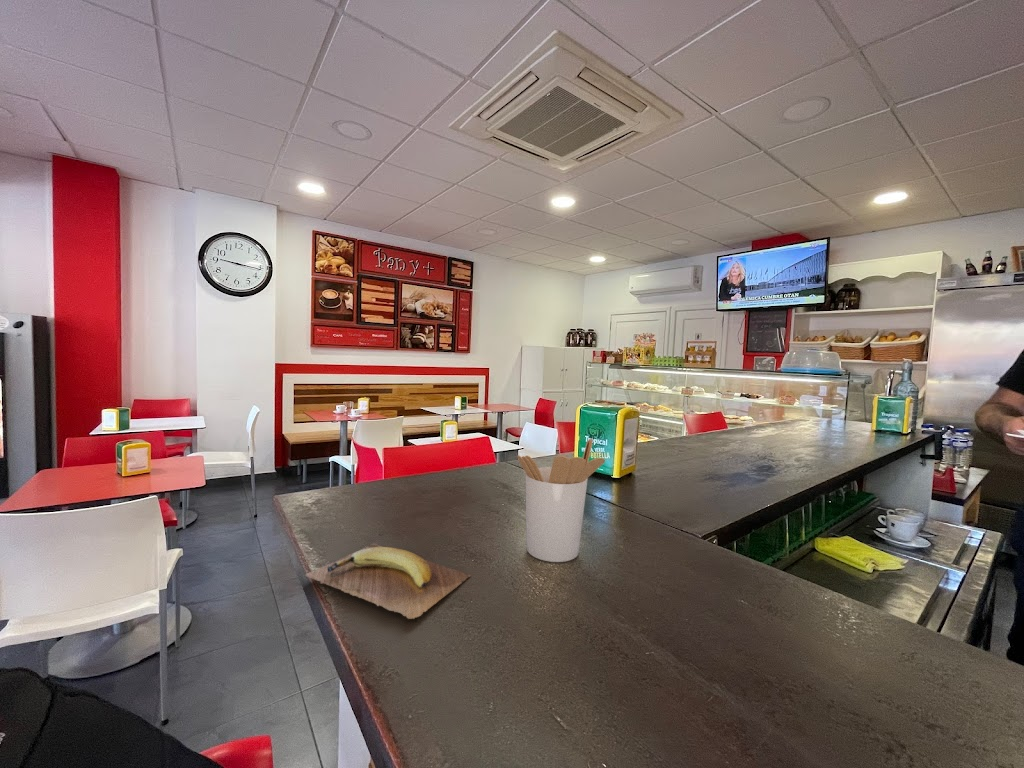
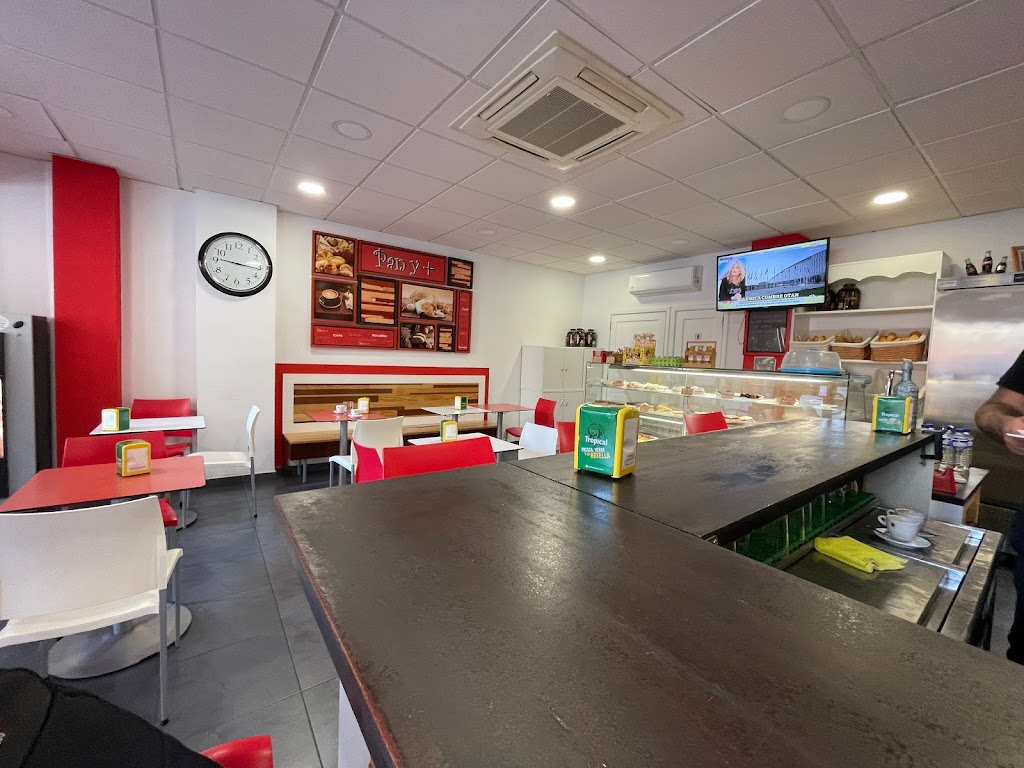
- banana (390, 568)
- utensil holder (561, 499)
